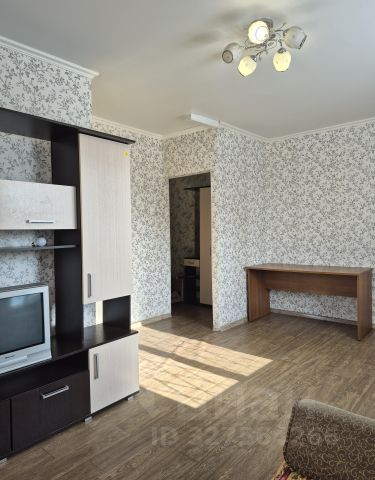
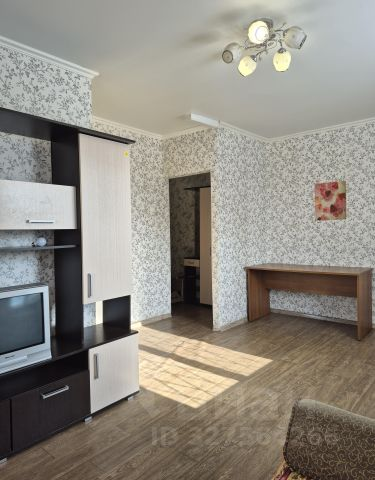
+ wall art (329, 201)
